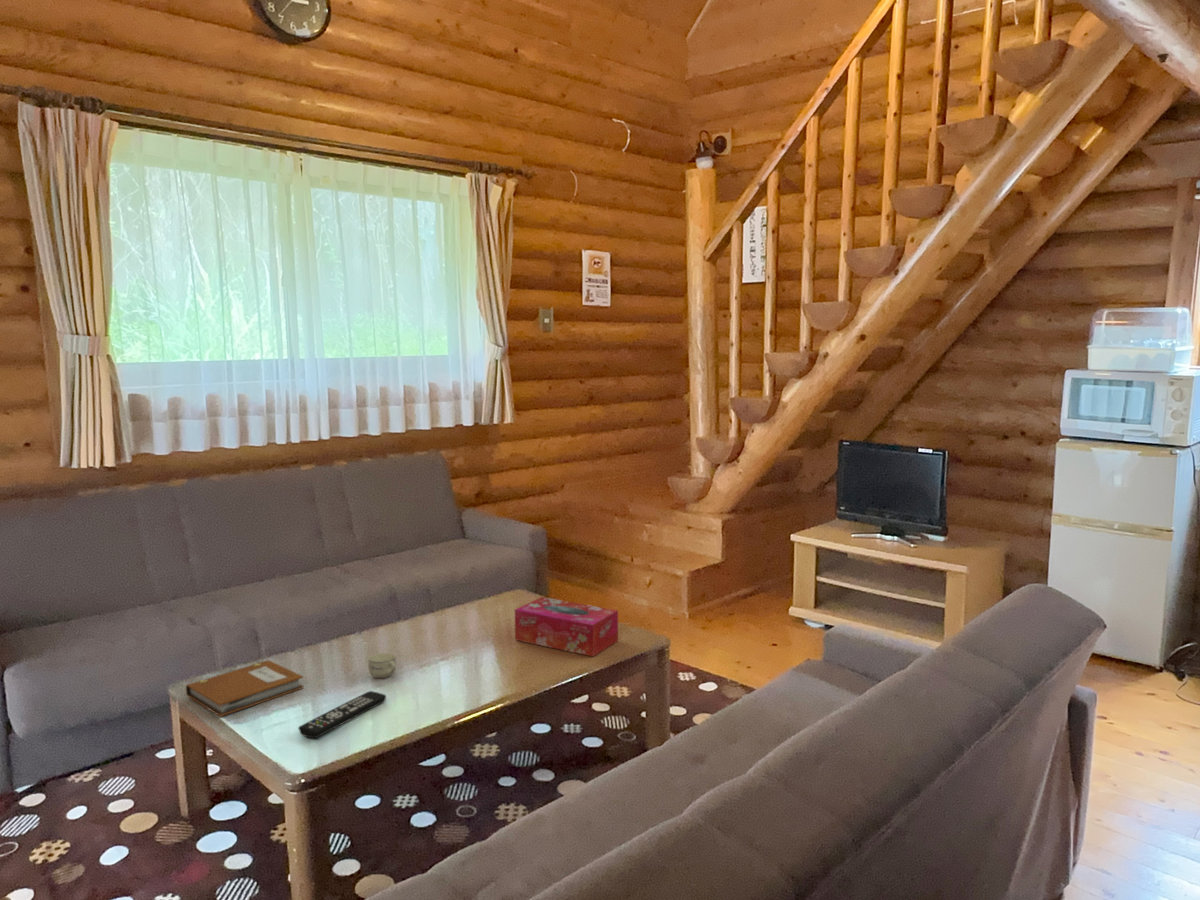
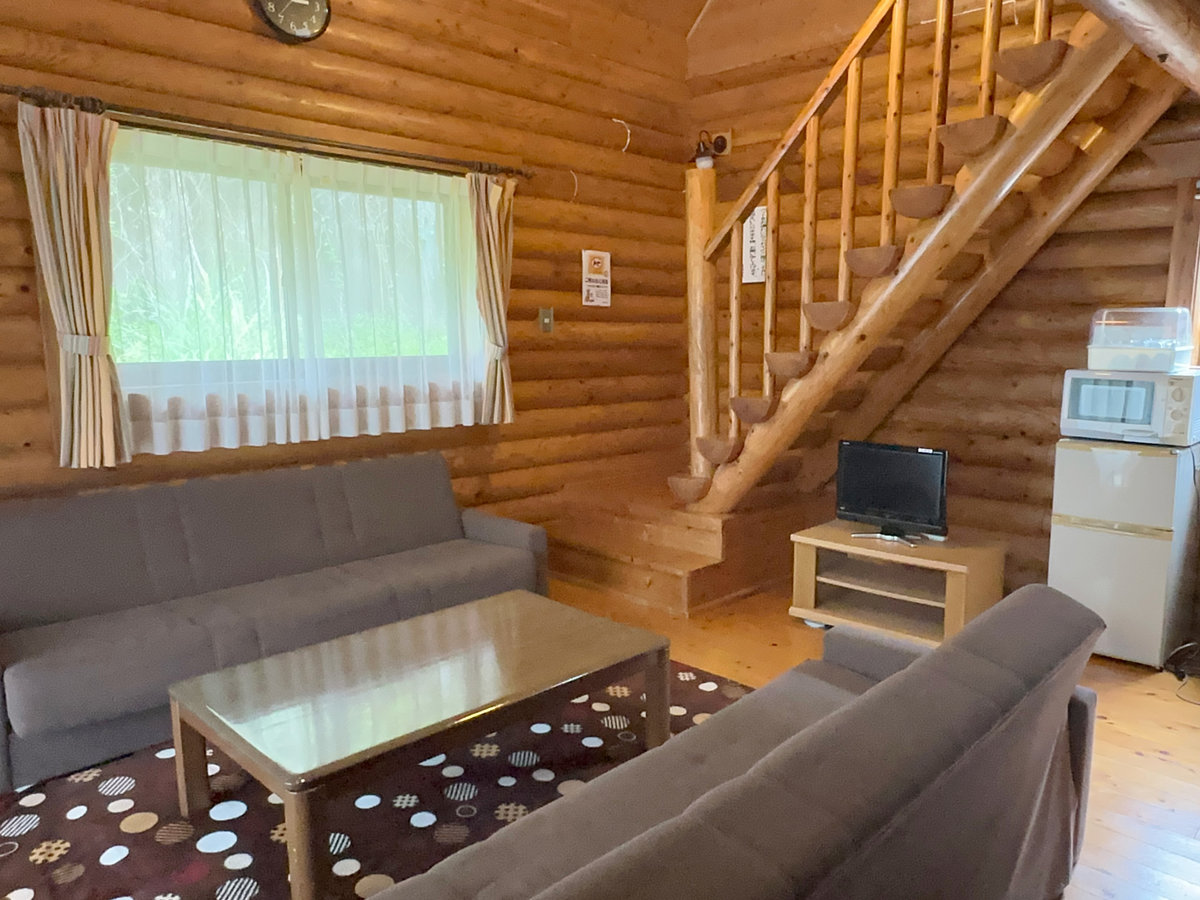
- remote control (344, 713)
- cup (384, 667)
- tissue box (566, 625)
- notebook (247, 685)
